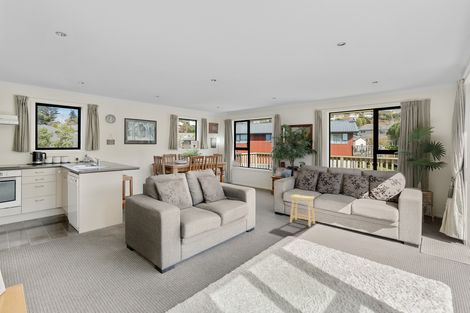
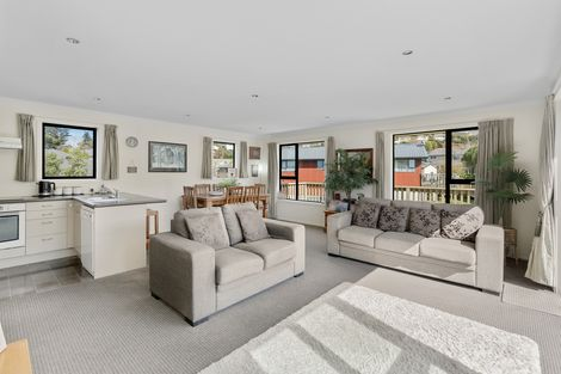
- footstool (302, 214)
